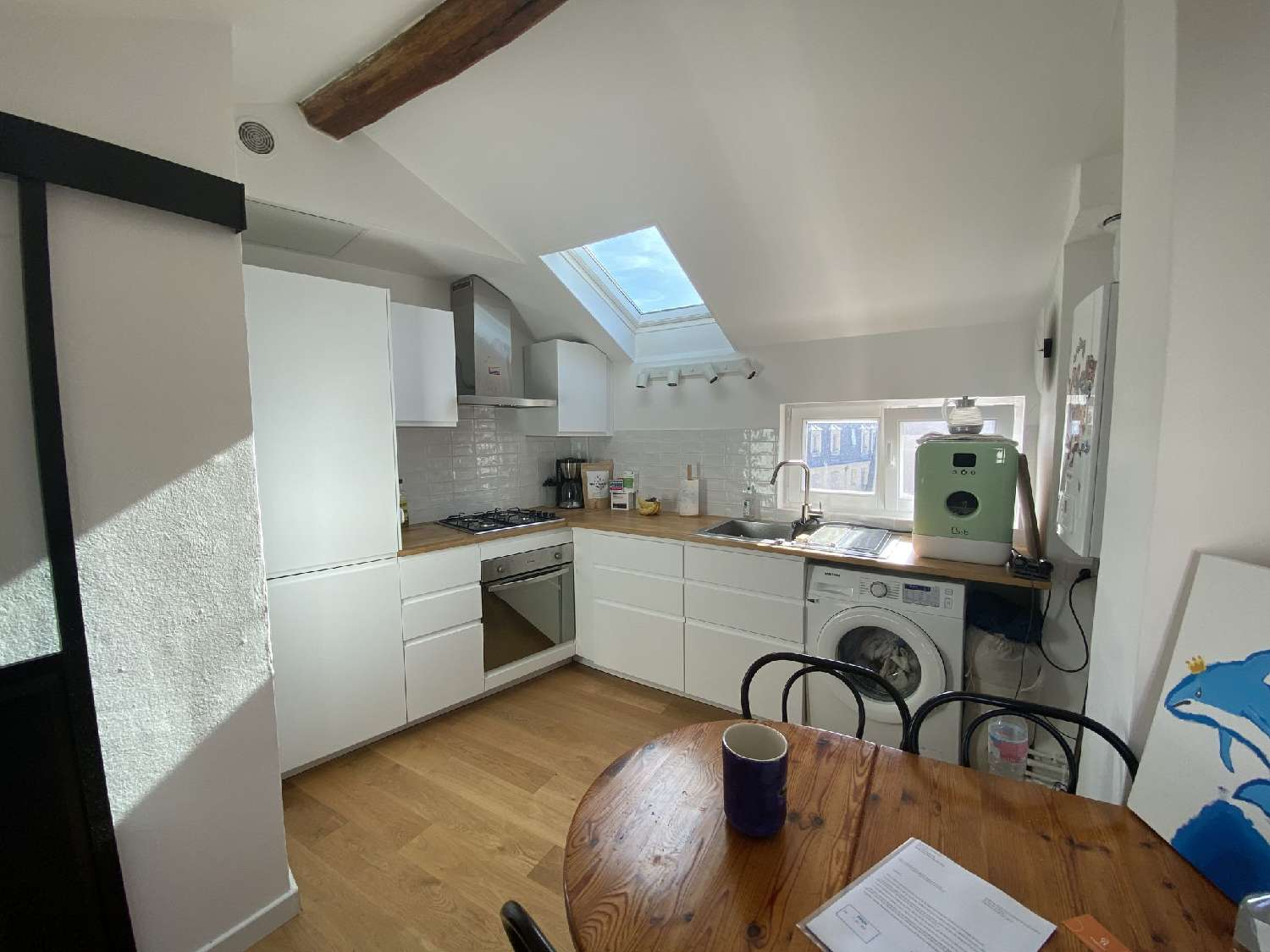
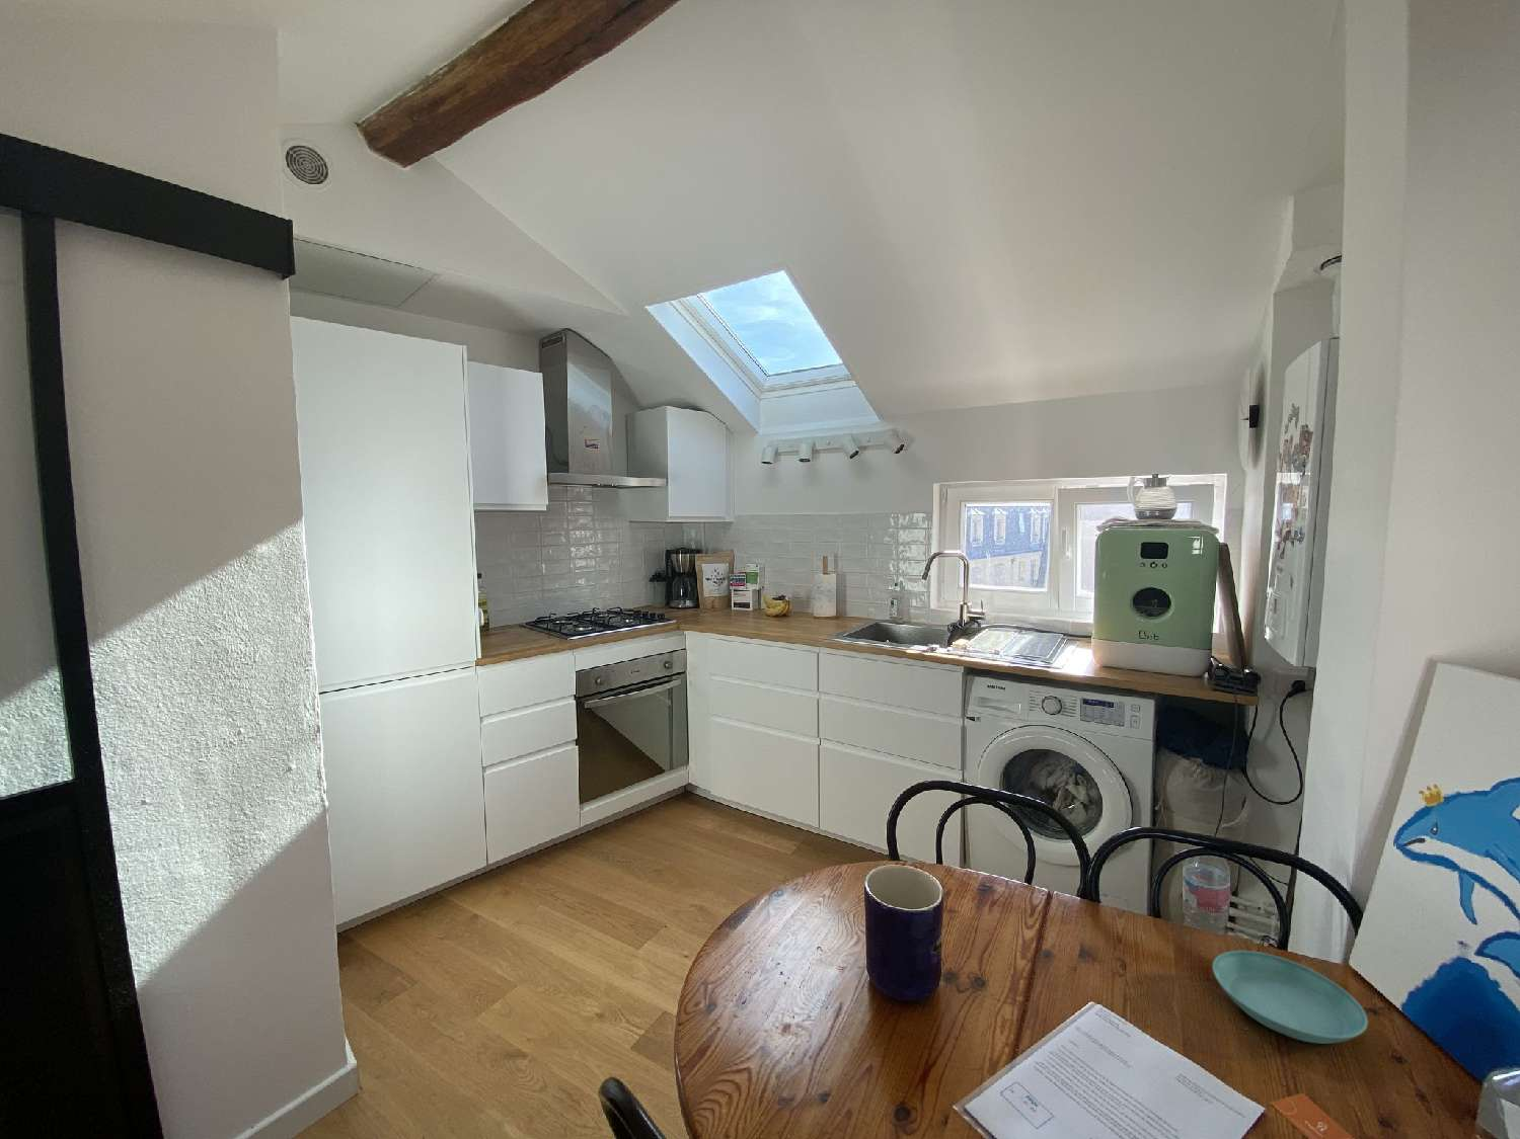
+ saucer (1285, 999)
